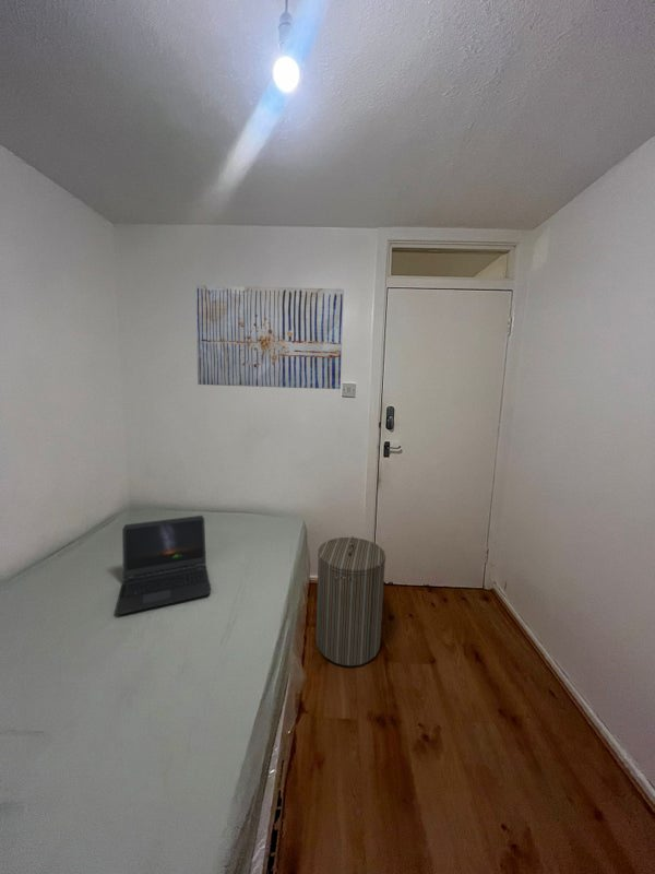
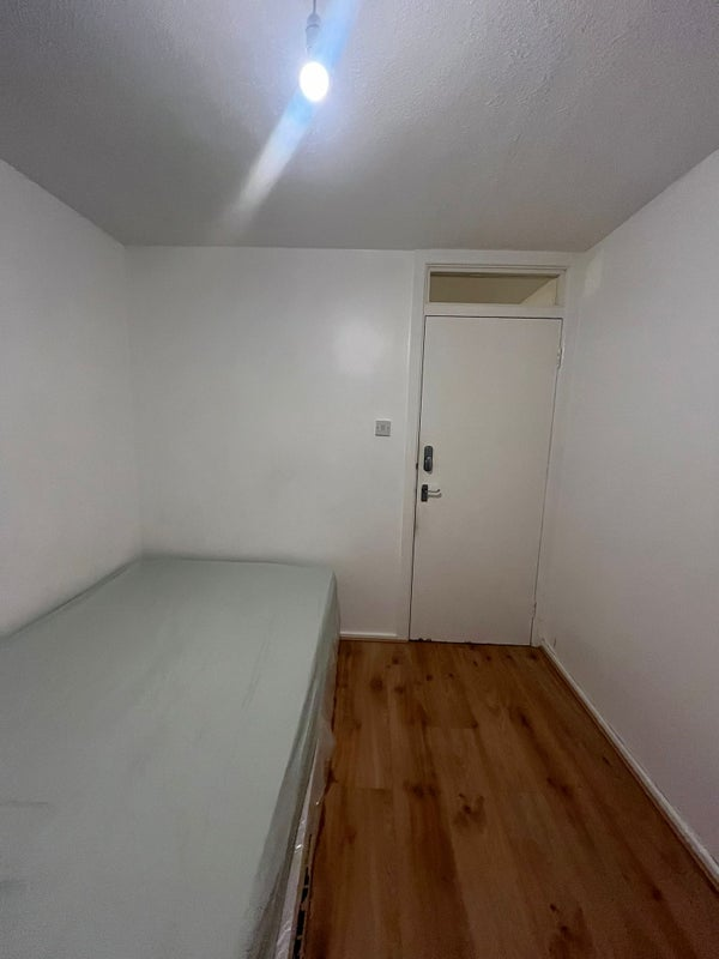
- laptop computer (165, 559)
- laundry hamper (349, 589)
- wall art (269, 338)
